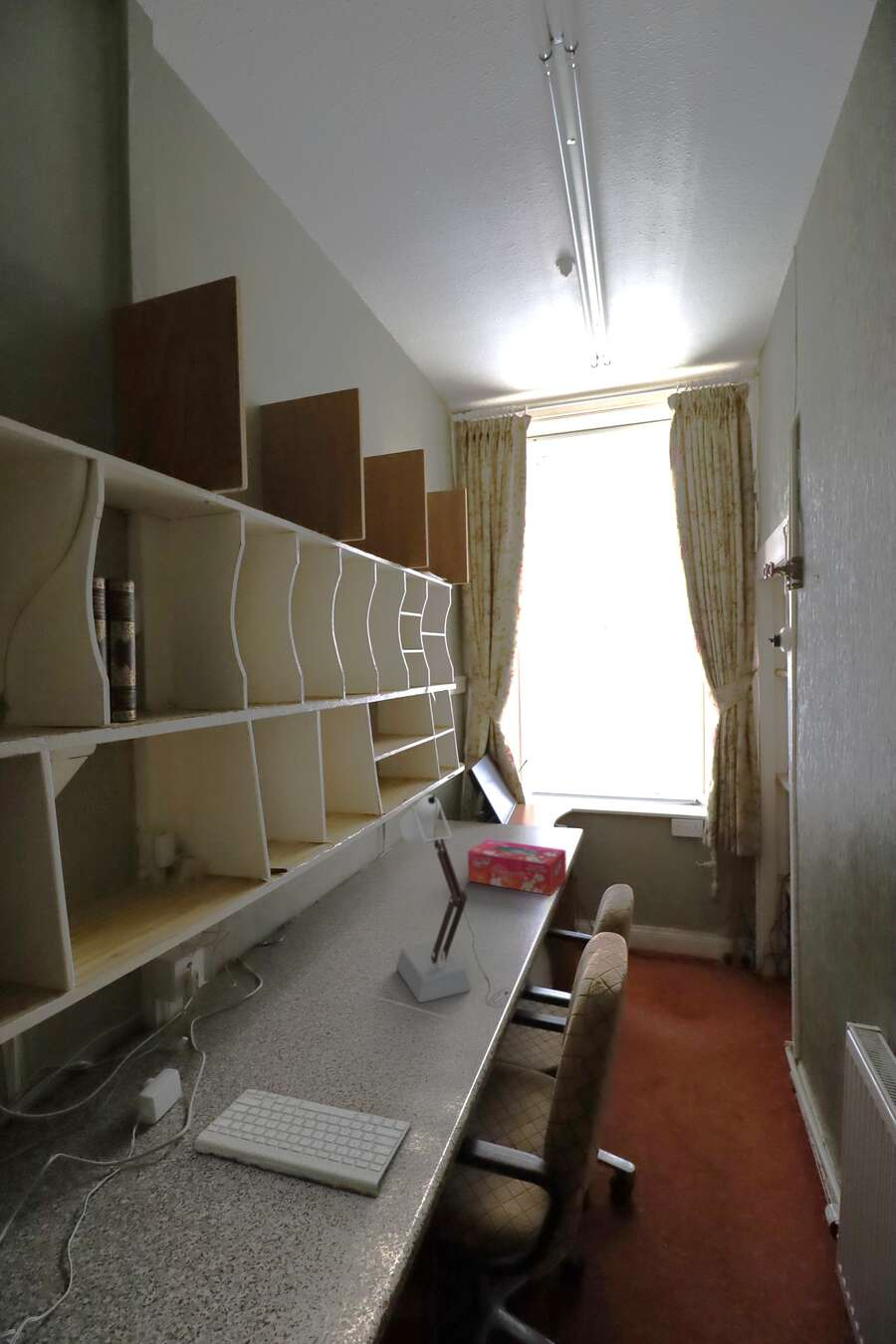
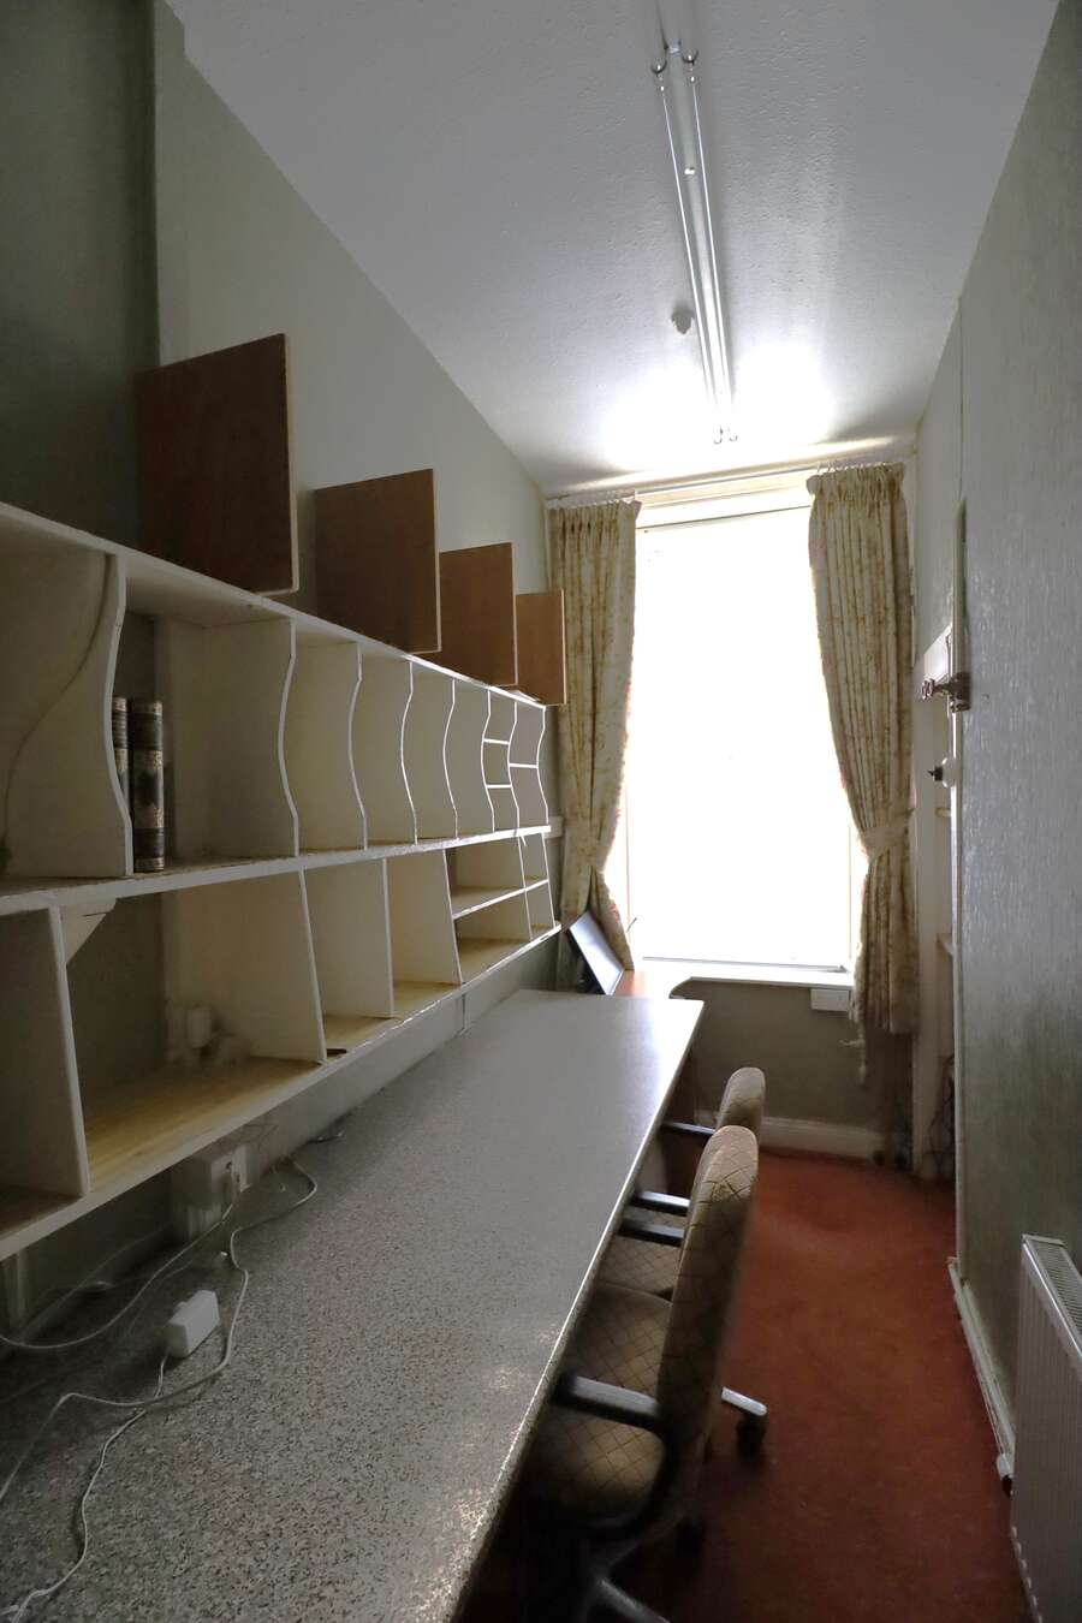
- desk lamp (449, 889)
- keyboard (305, 1132)
- tissue box (517, 865)
